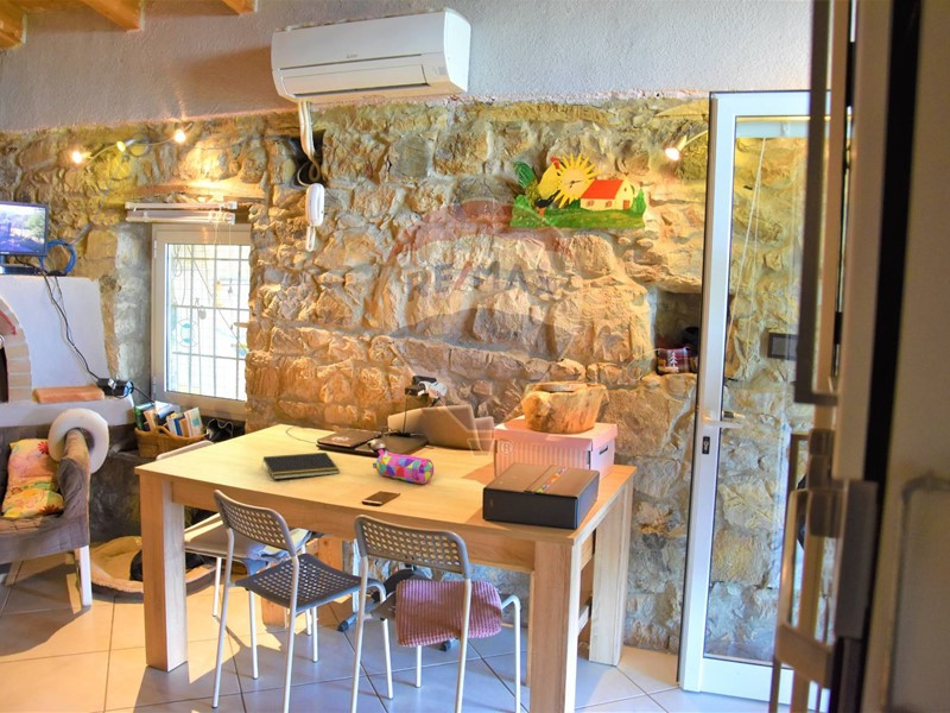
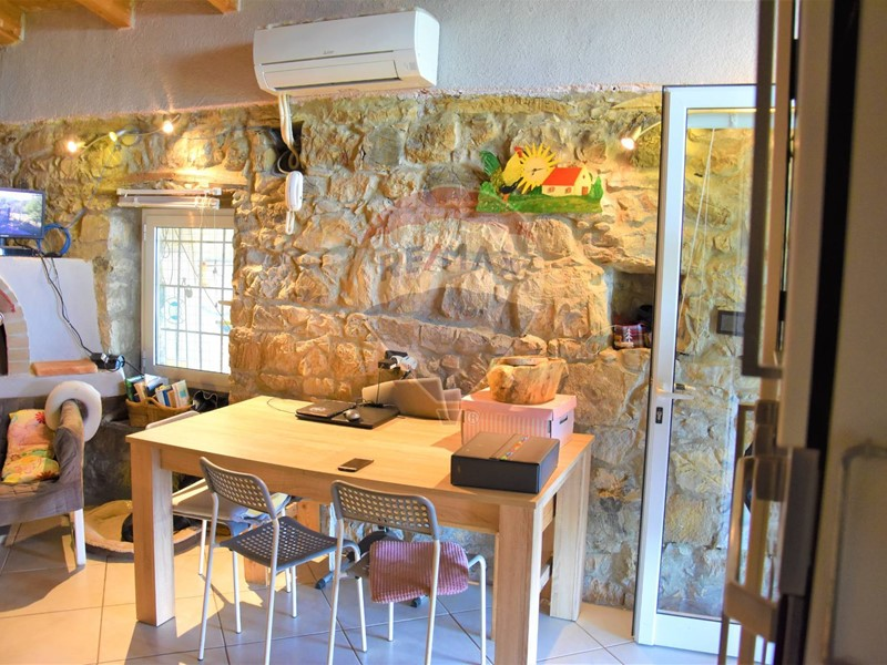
- notepad (300, 465)
- pencil case (403, 466)
